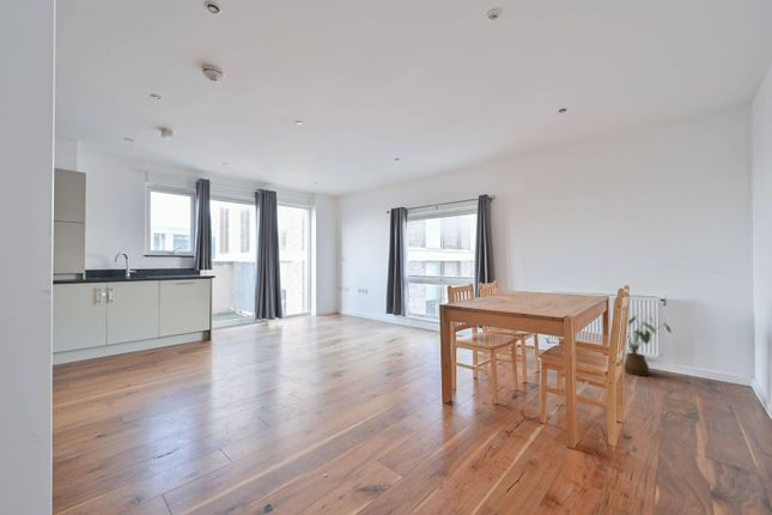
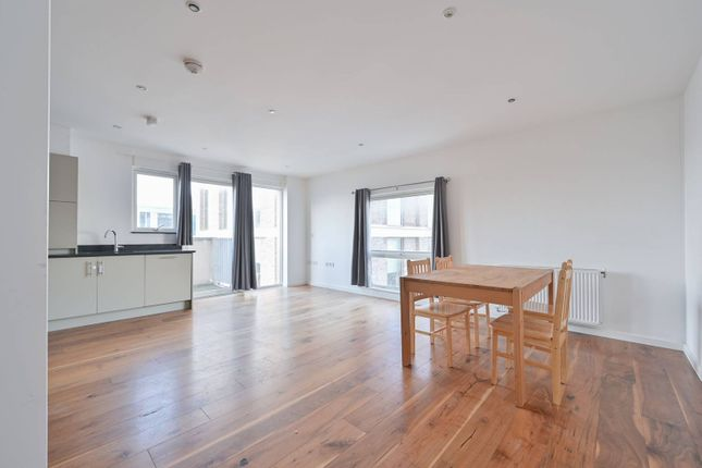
- house plant (639, 345)
